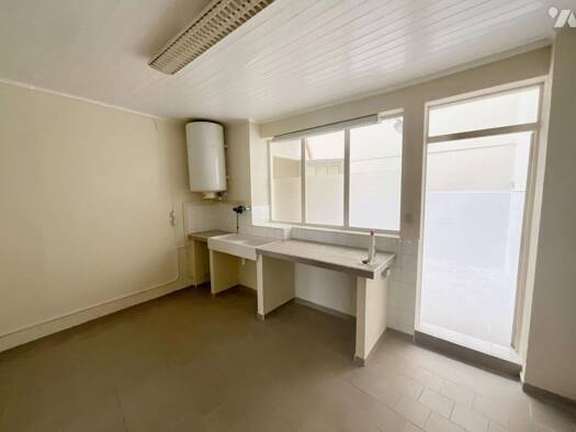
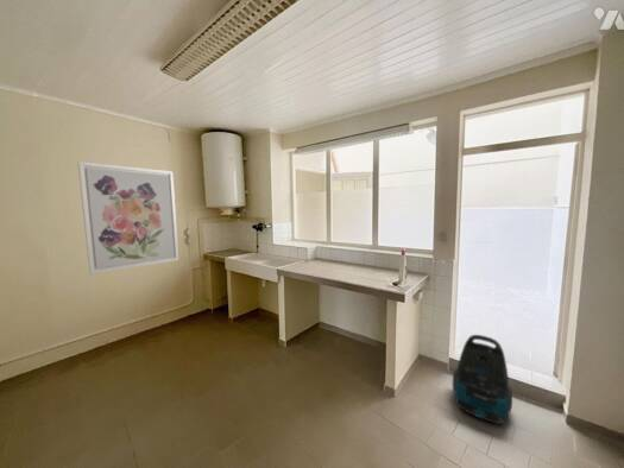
+ wall art (134, 217)
+ vacuum cleaner (480, 374)
